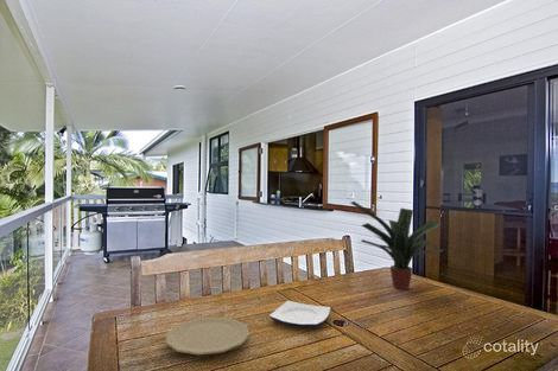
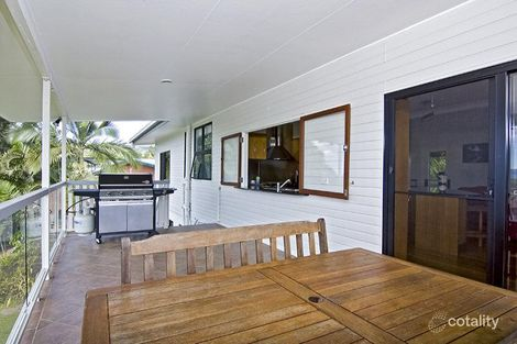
- plate (208, 337)
- plate (300, 314)
- potted plant (394, 243)
